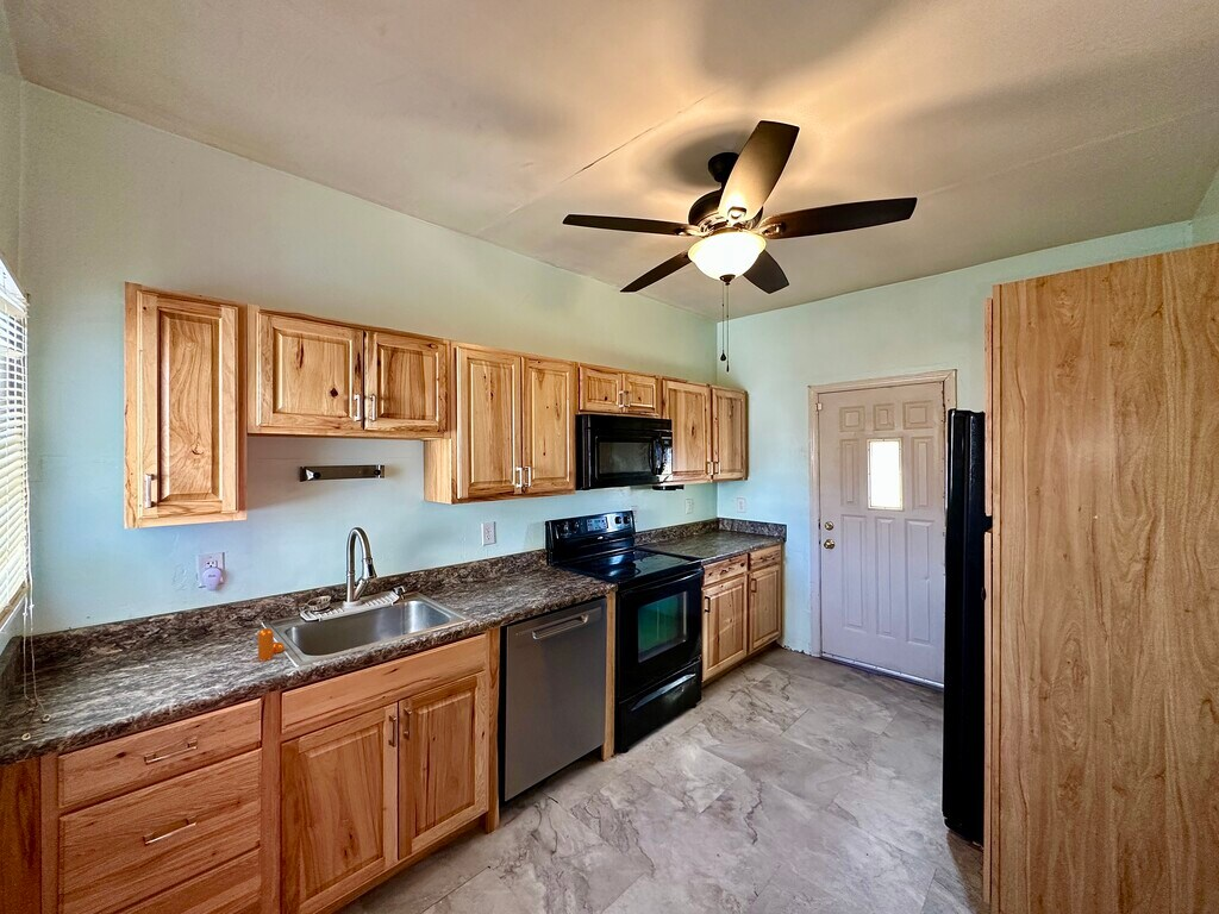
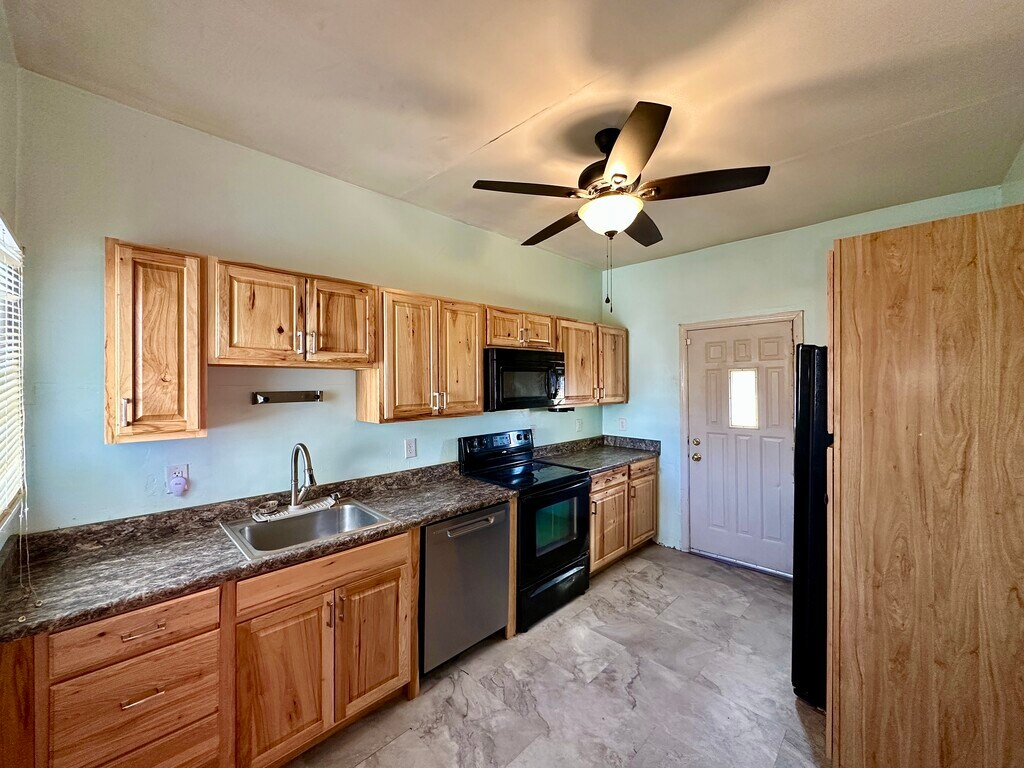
- pepper shaker (271, 639)
